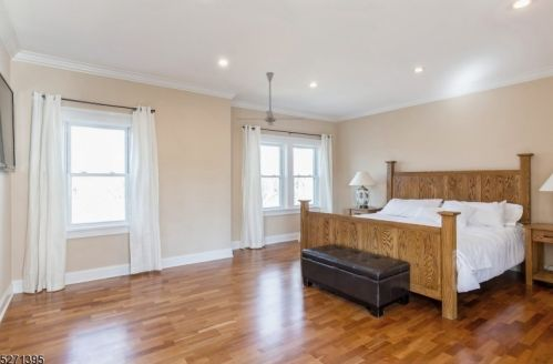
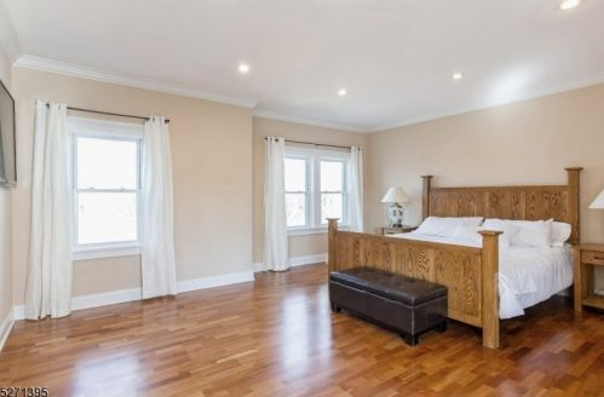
- ceiling fan (269, 98)
